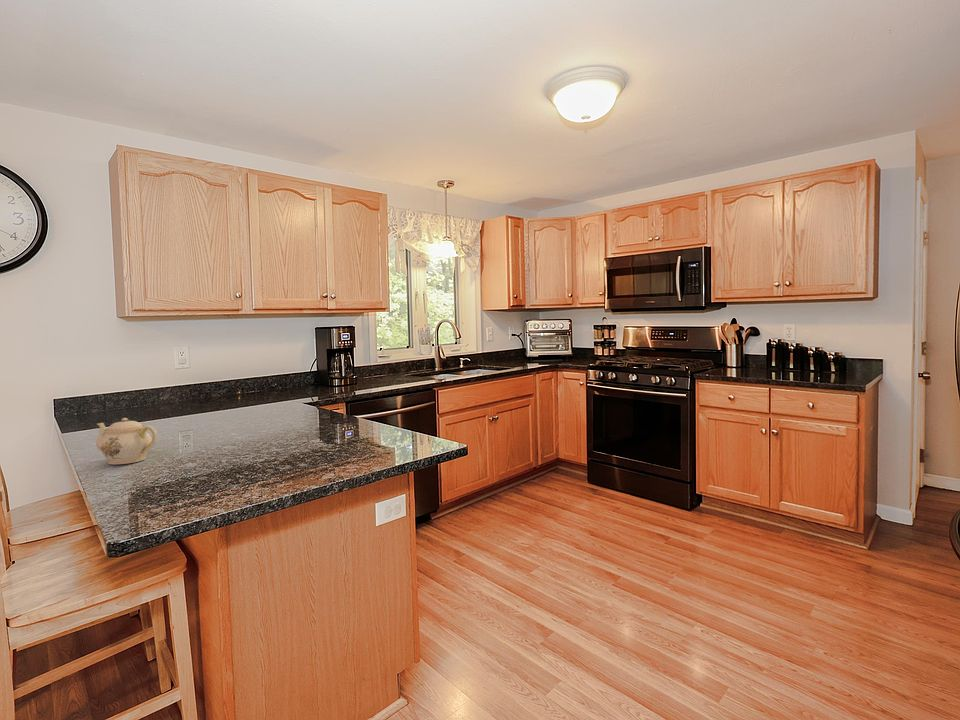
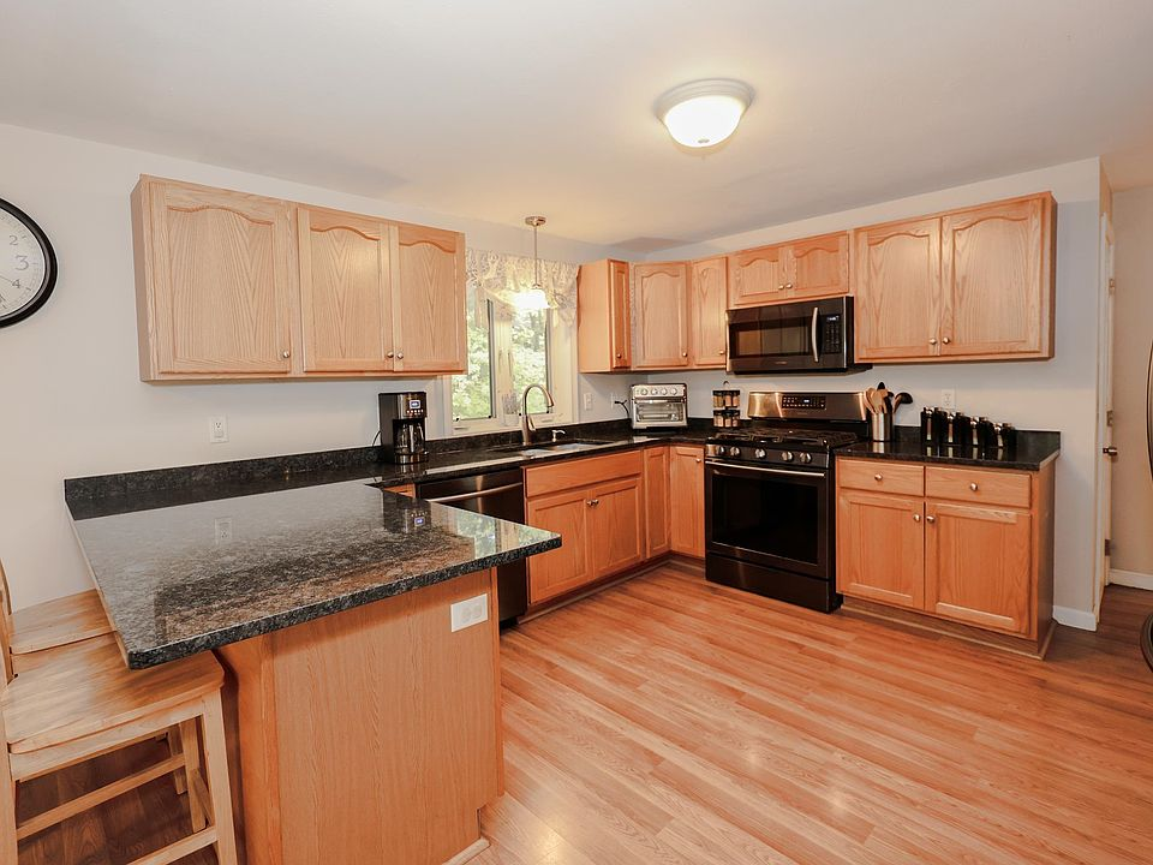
- teapot (127, 439)
